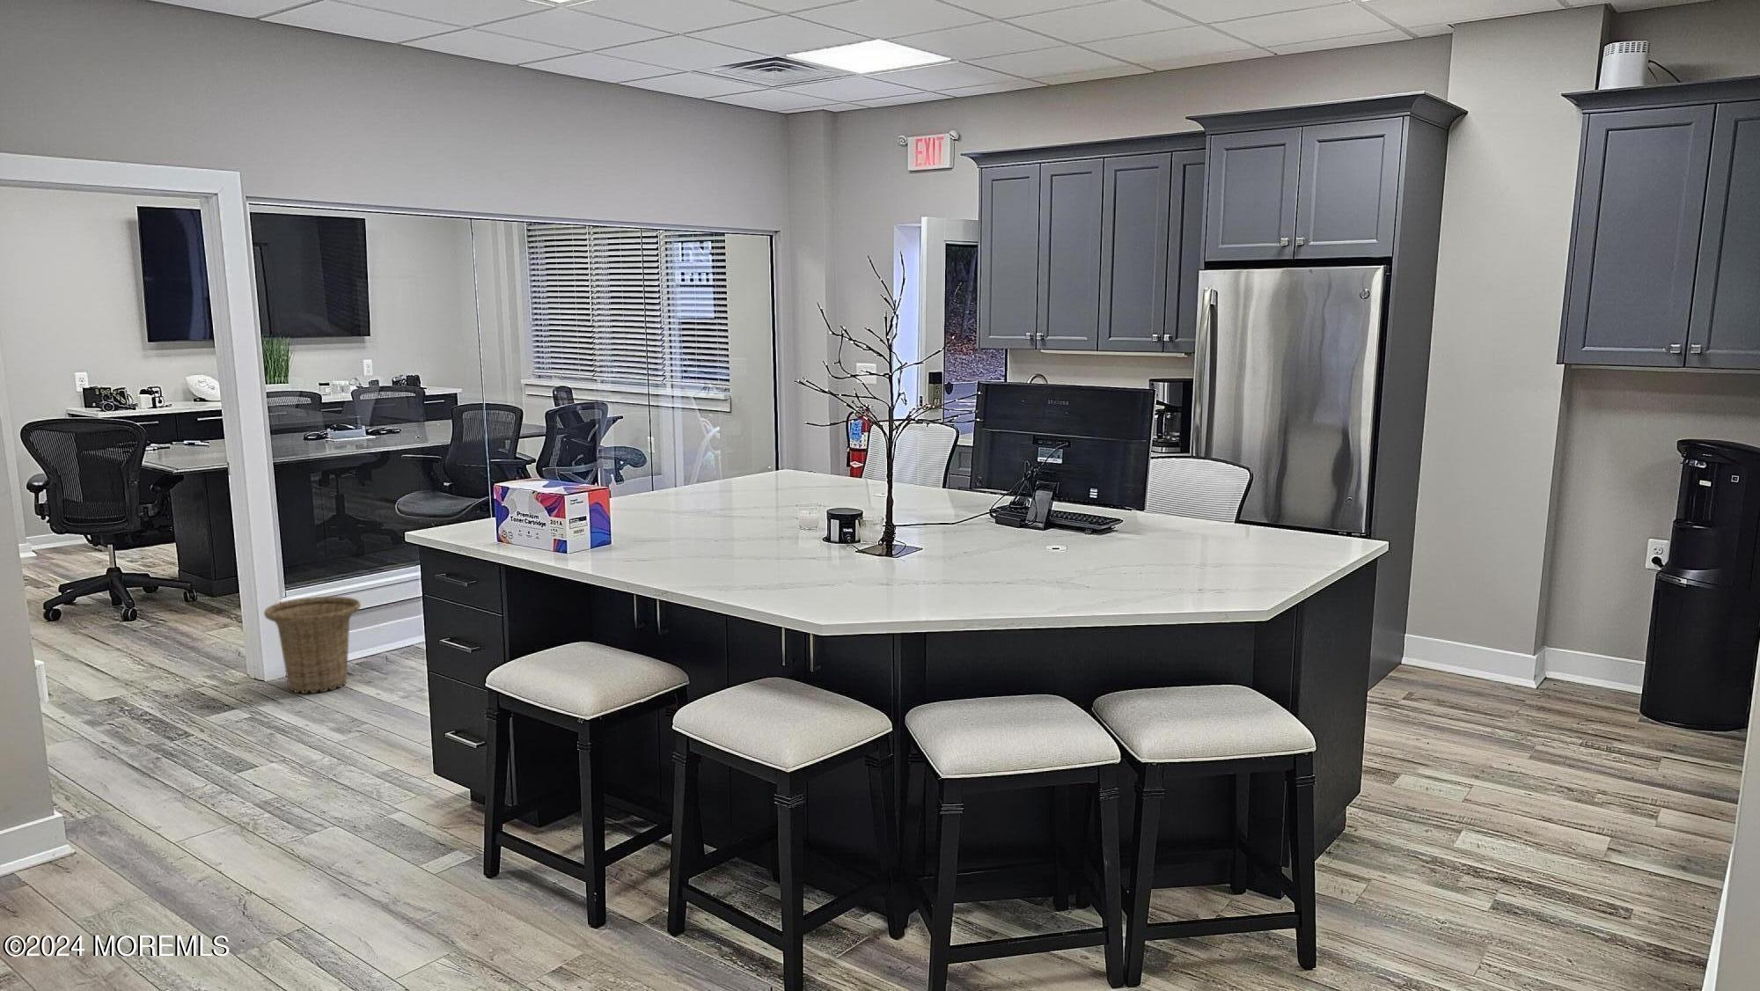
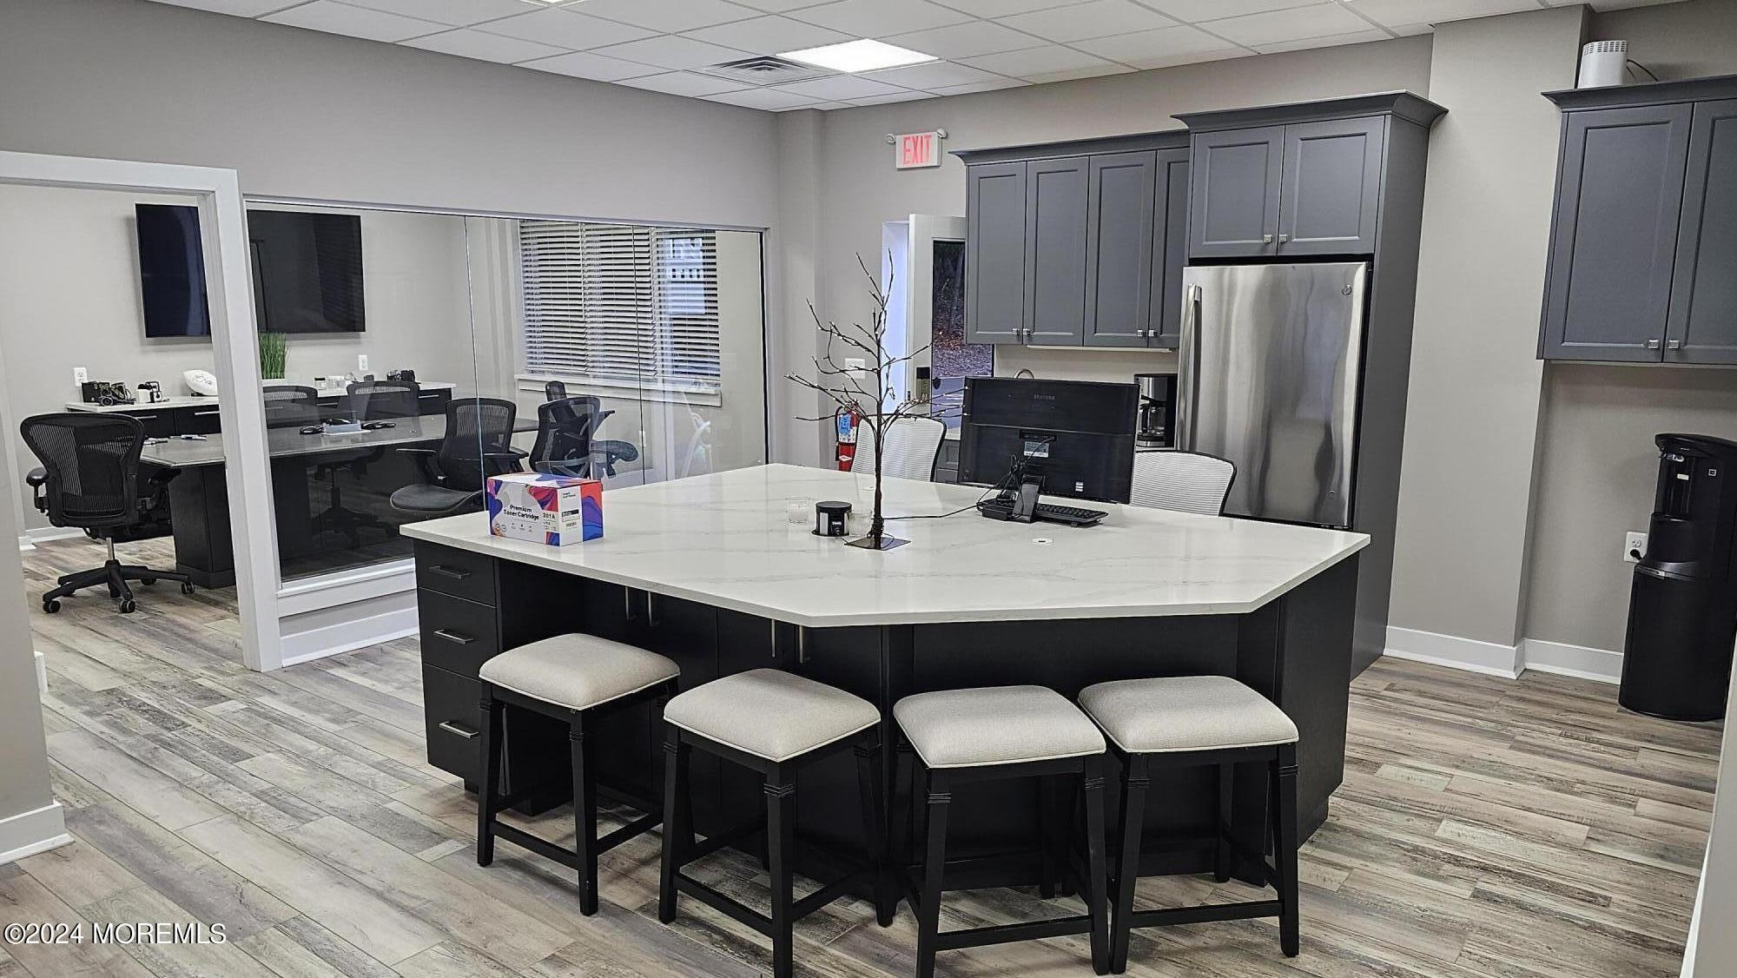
- basket (315, 647)
